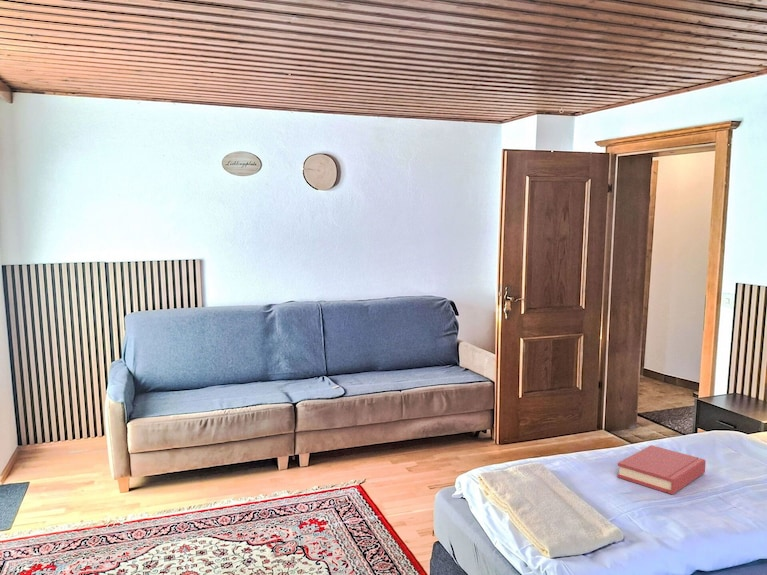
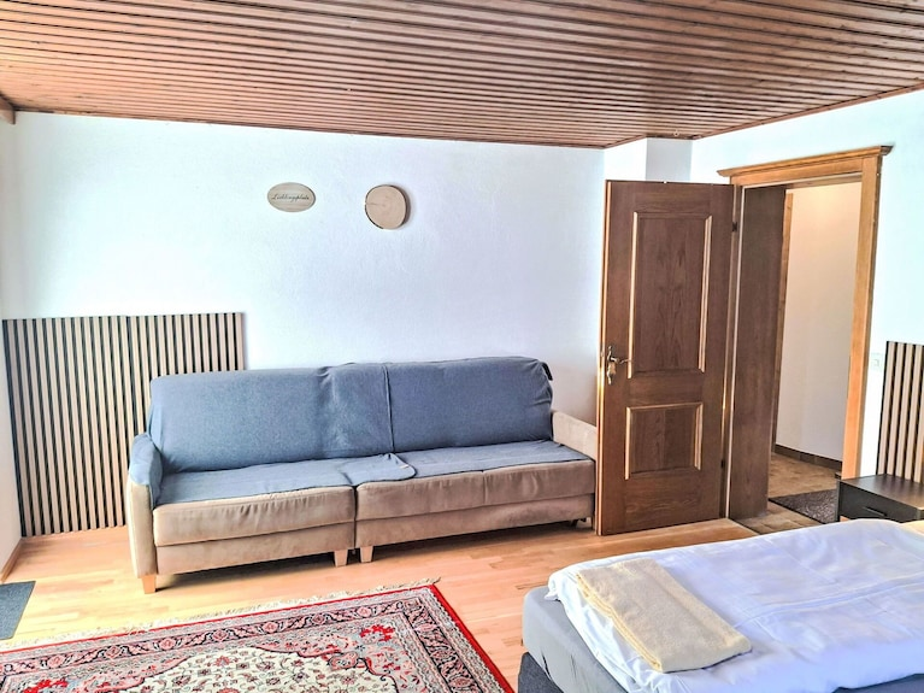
- hardback book (661, 468)
